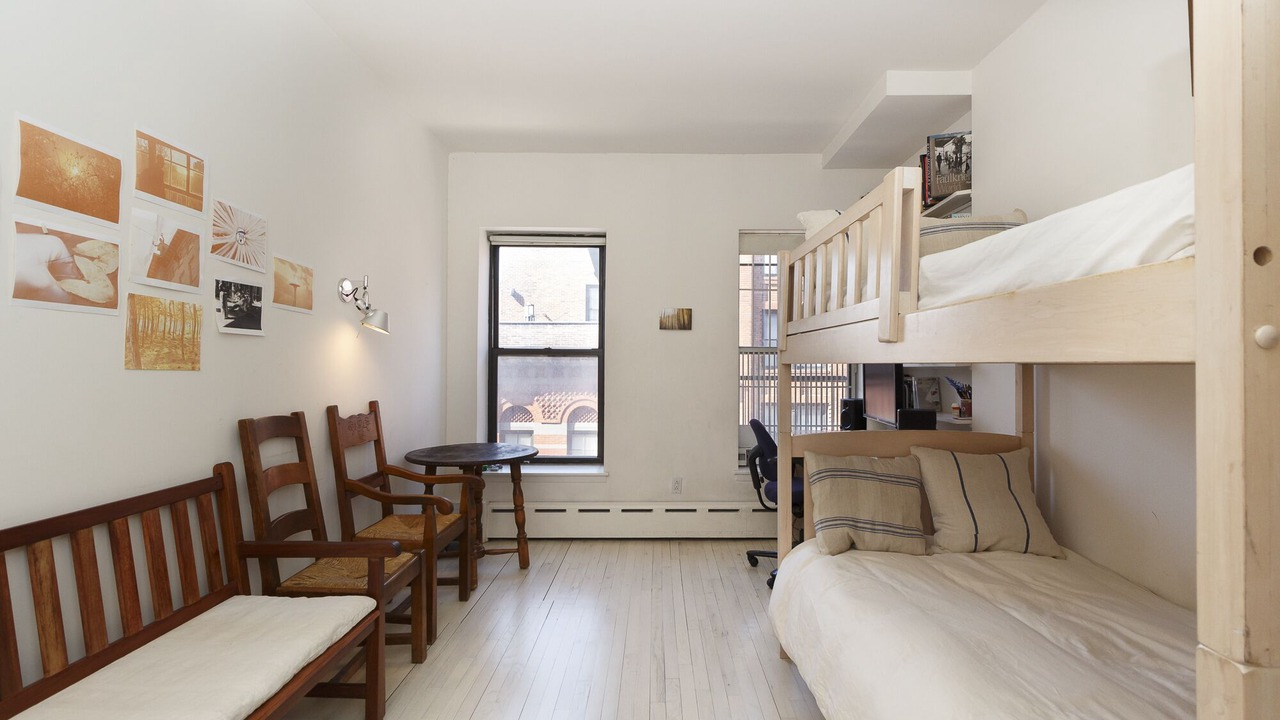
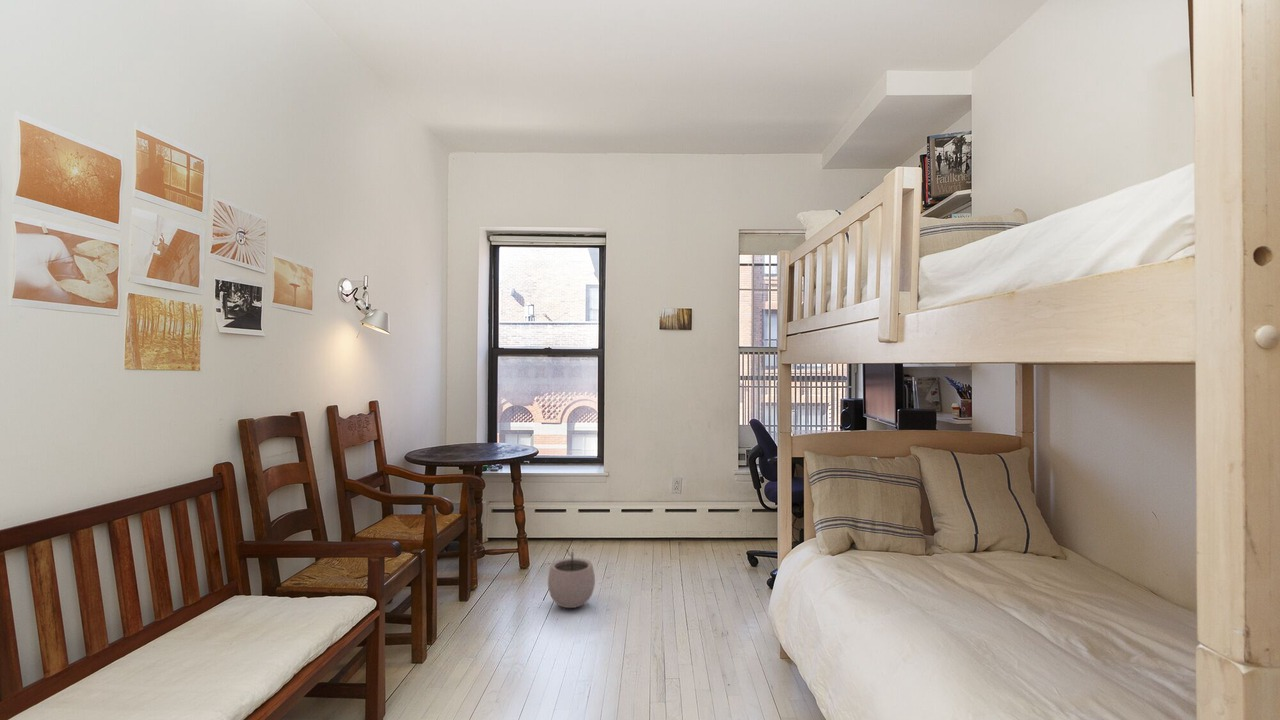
+ plant pot (571, 575)
